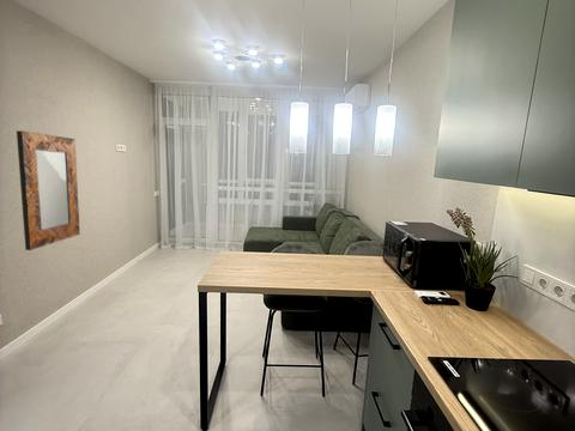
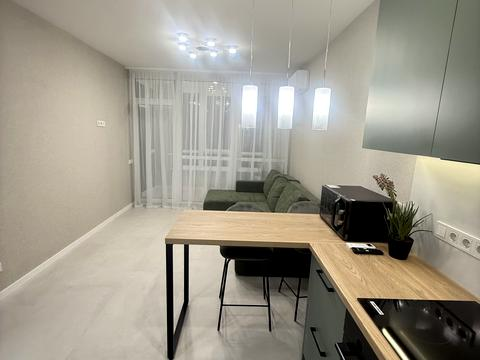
- home mirror (52, 189)
